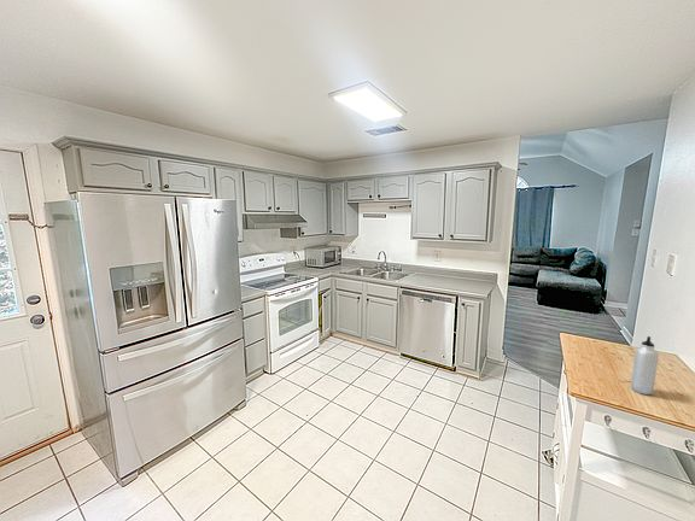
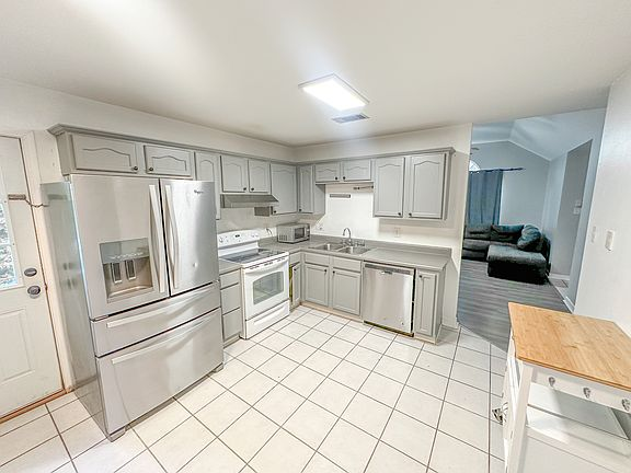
- water bottle (644, 363)
